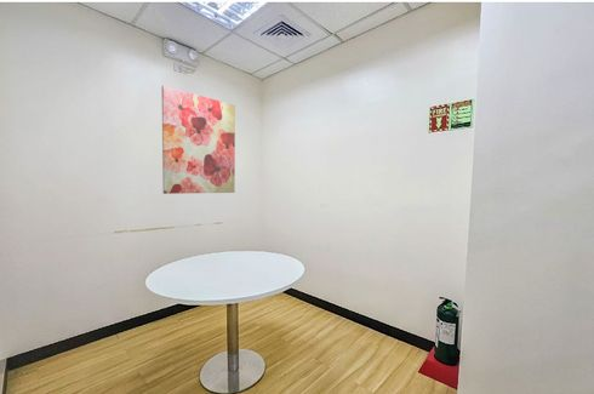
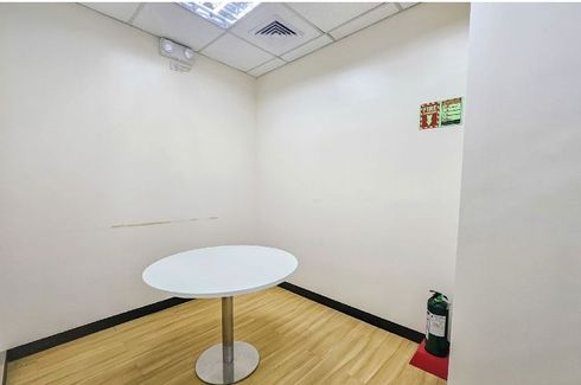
- wall art (201, 144)
